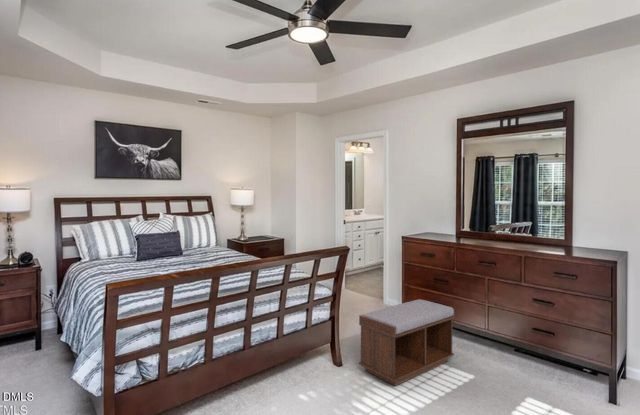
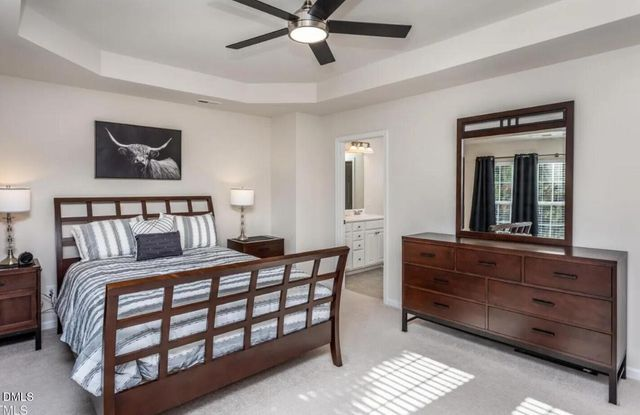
- bench (408, 337)
